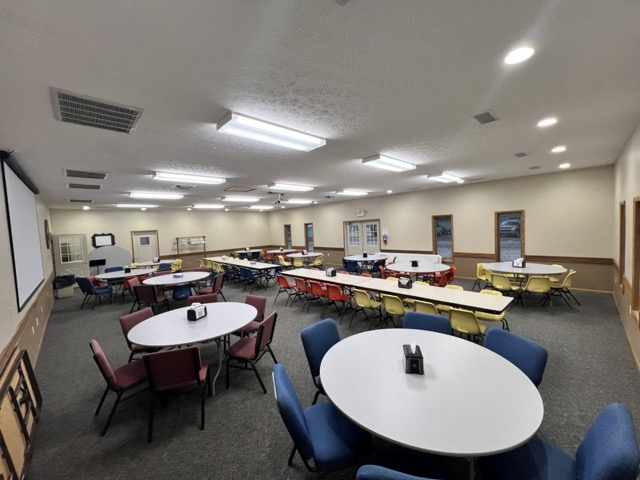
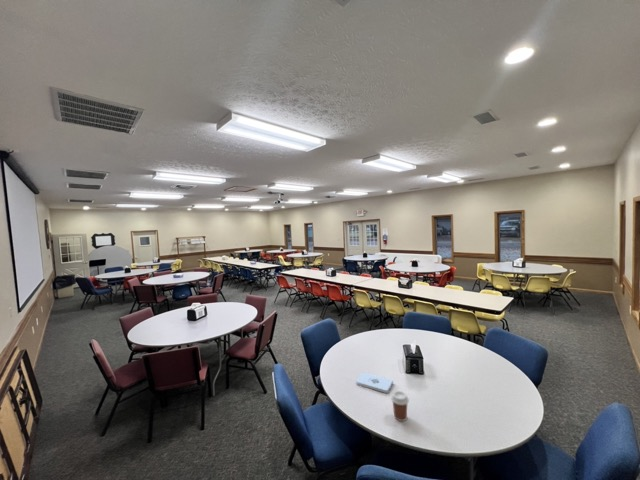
+ notepad (374, 382)
+ coffee cup (400, 405)
